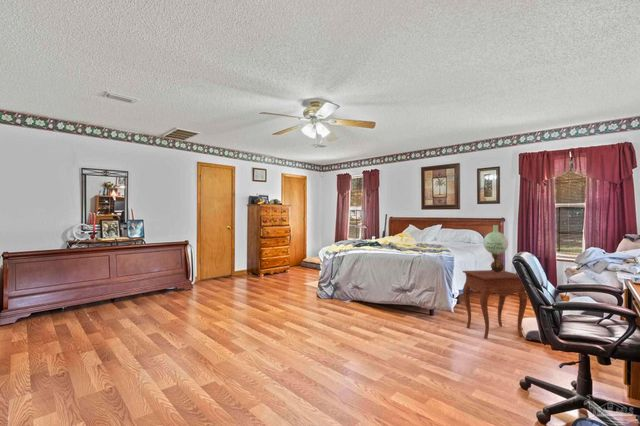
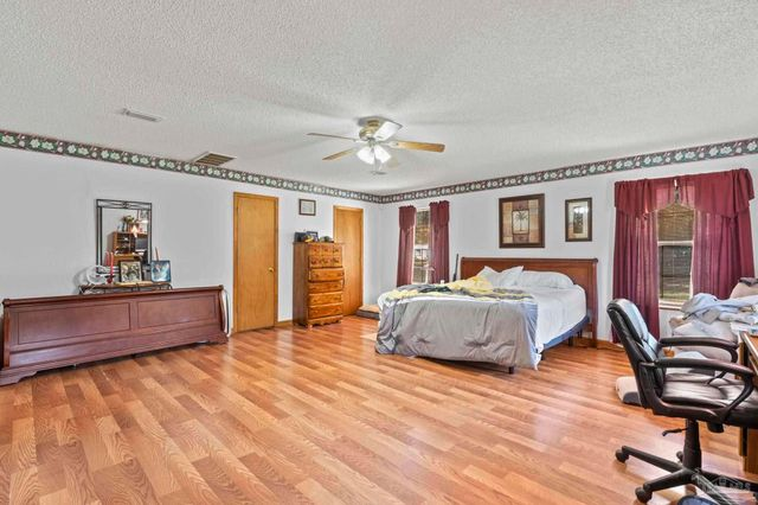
- side table (498, 303)
- wall lamp (495, 249)
